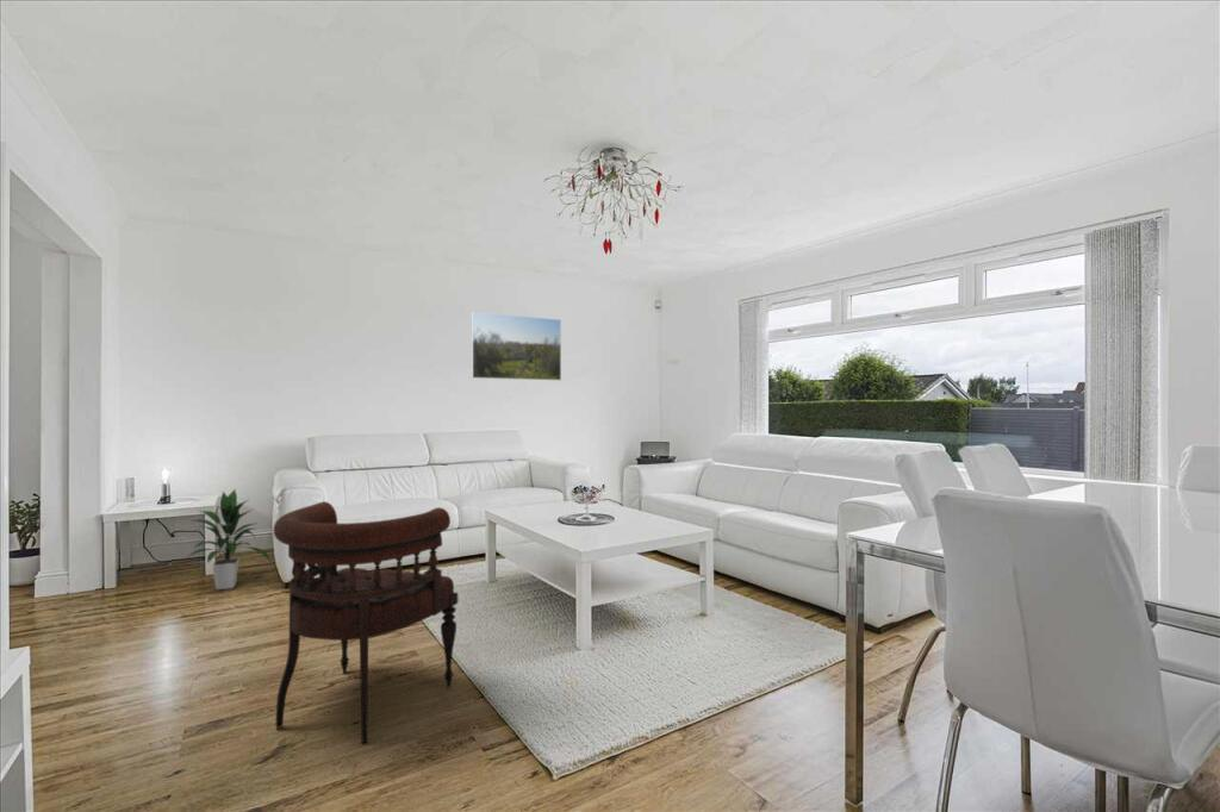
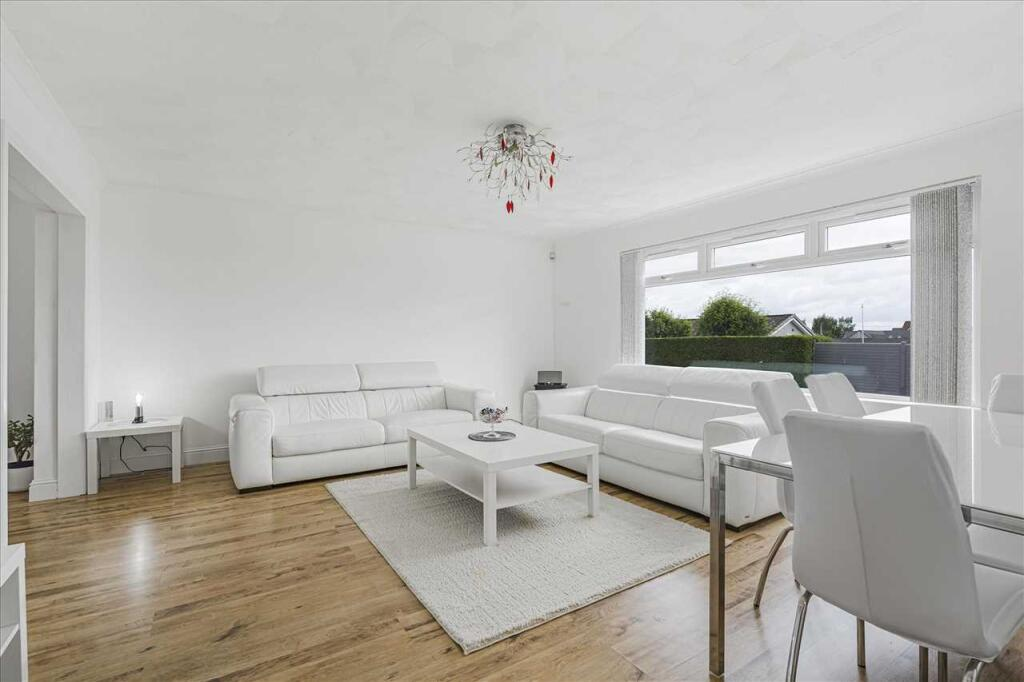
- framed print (517, 348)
- armchair (359, 607)
- indoor plant (228, 539)
